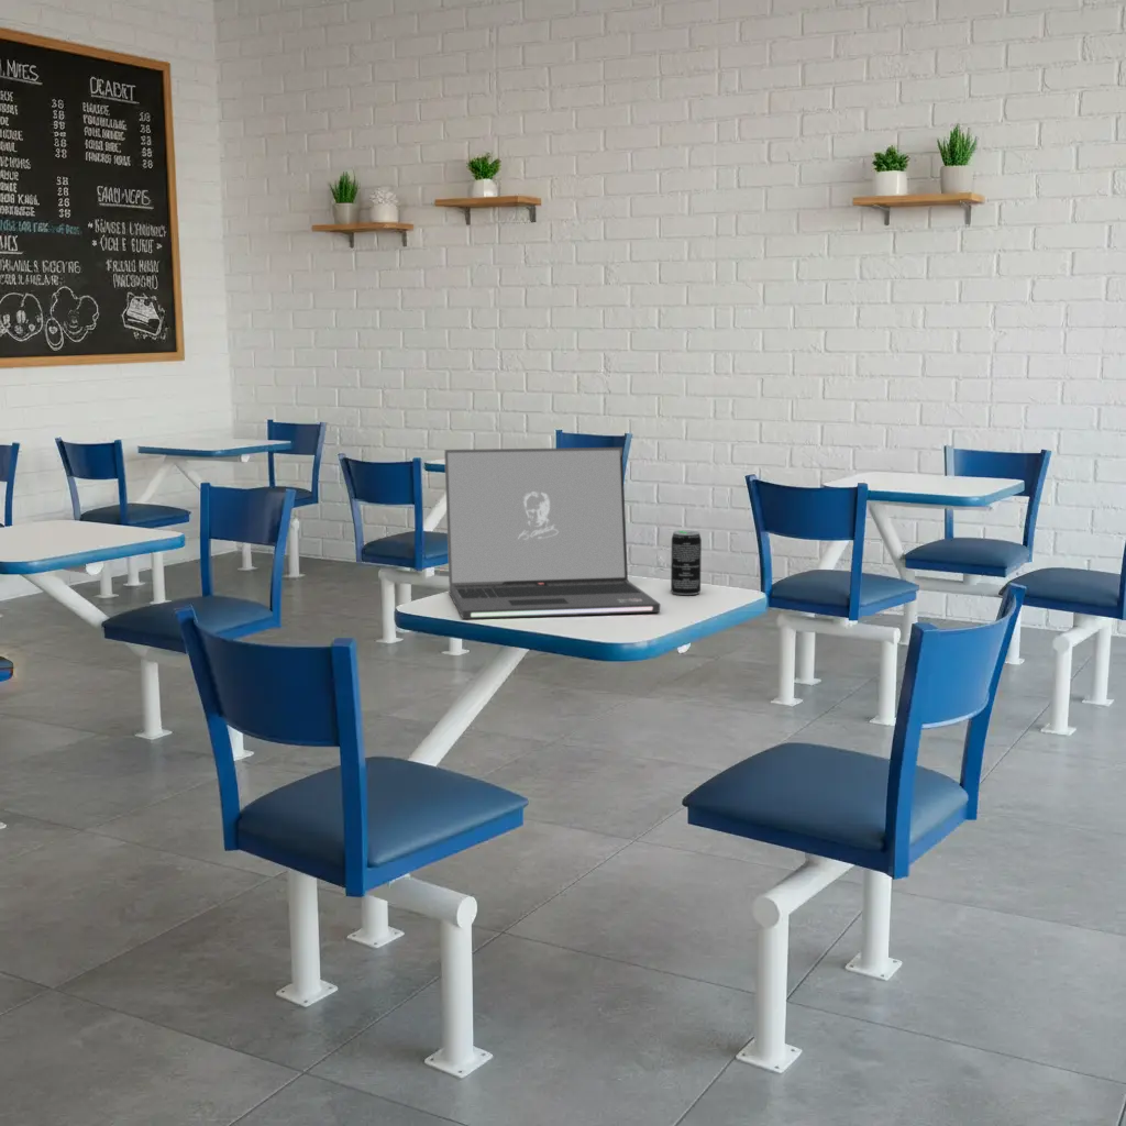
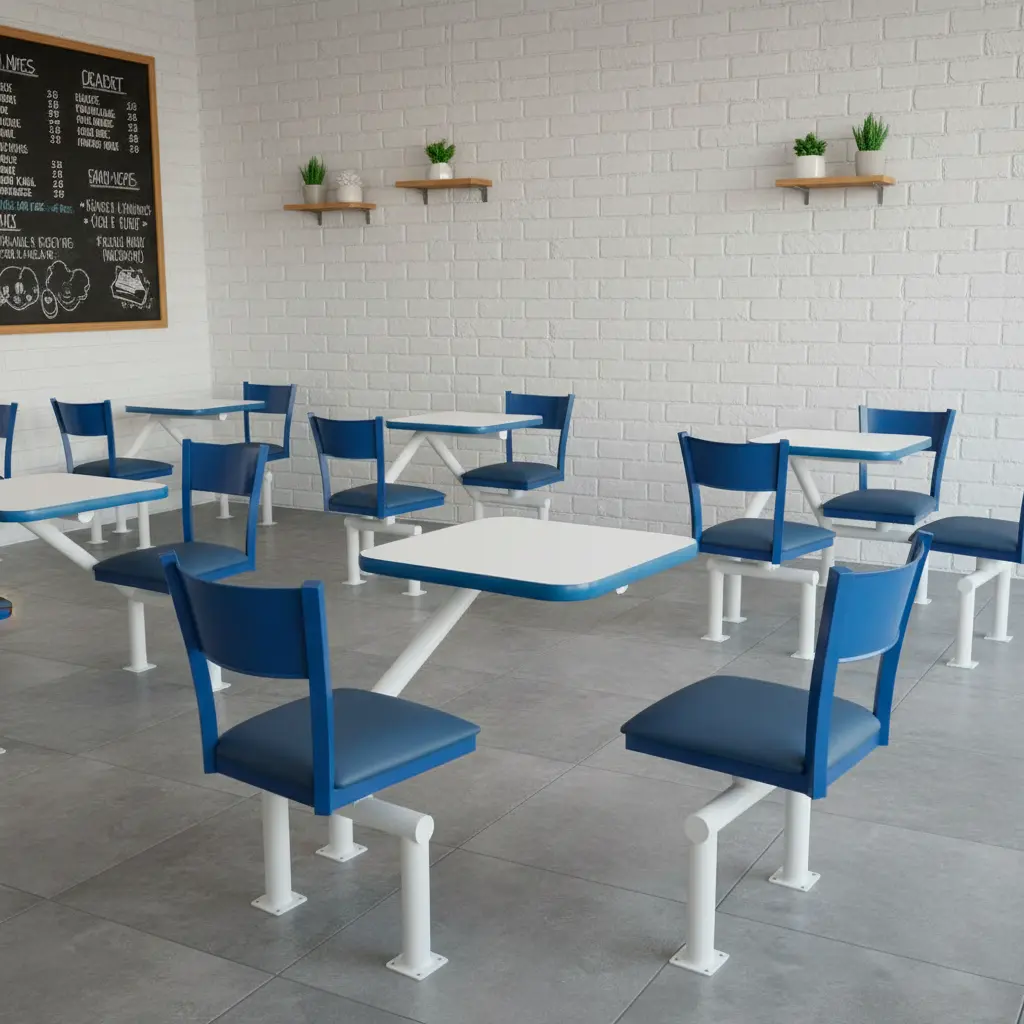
- laptop (548, 527)
- beverage can (685, 562)
